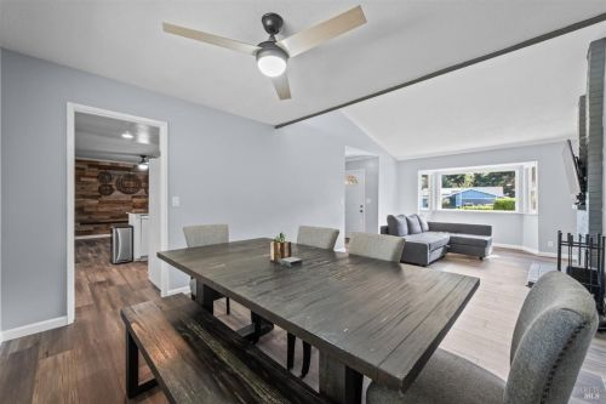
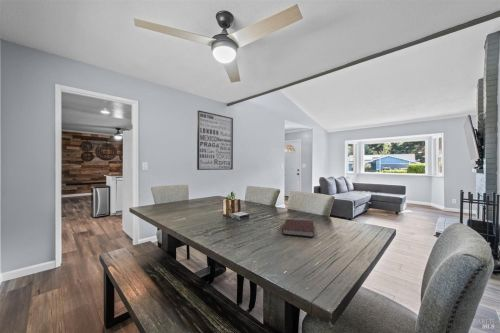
+ wall art (216, 142)
+ notebook (298, 227)
